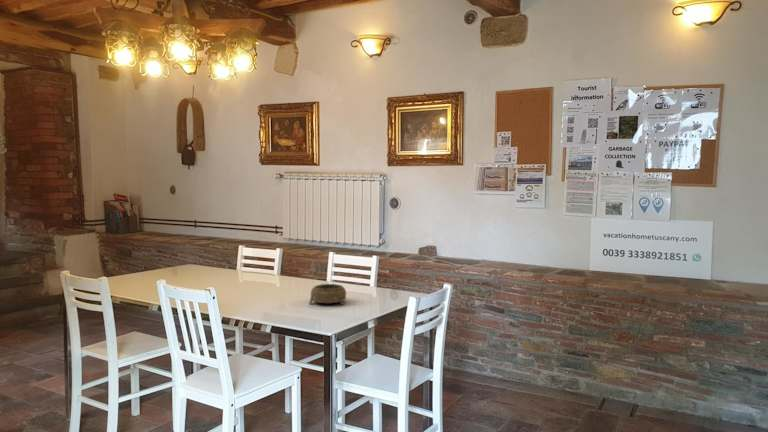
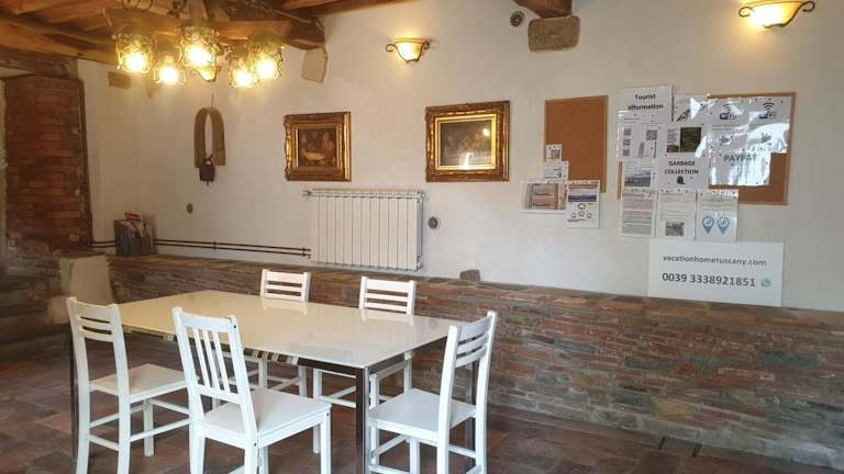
- decorative bowl (329, 294)
